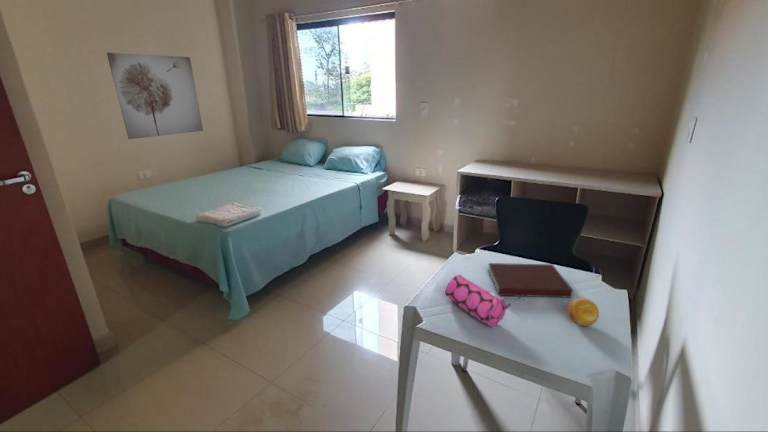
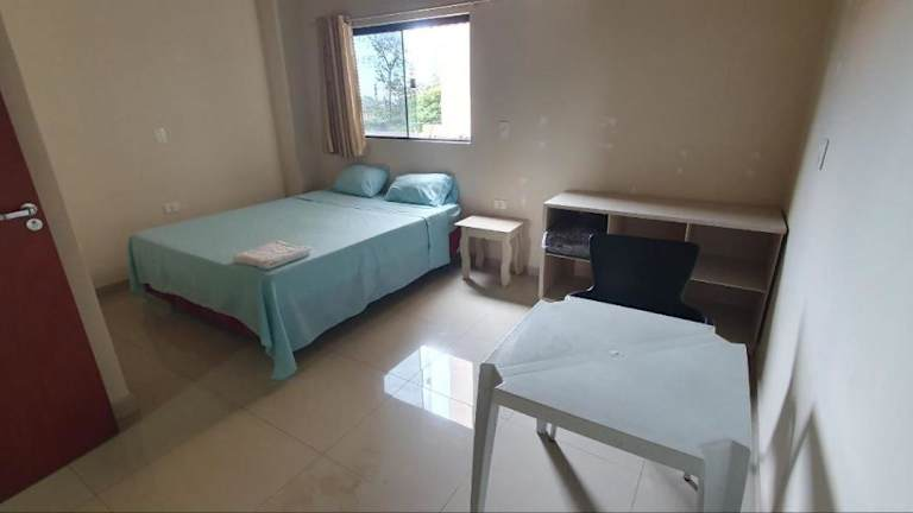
- pencil case (474, 297)
- fruit (582, 311)
- wall art (160, 96)
- notebook (527, 279)
